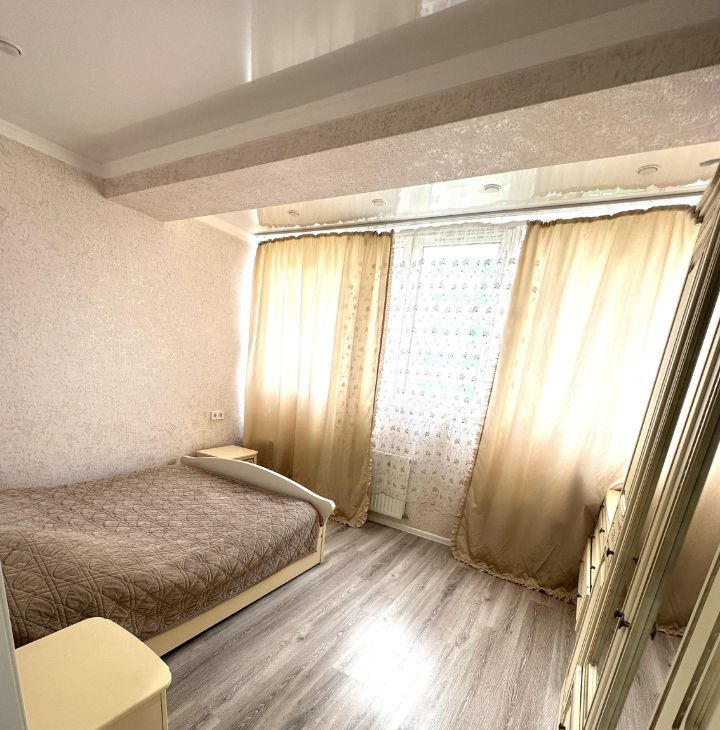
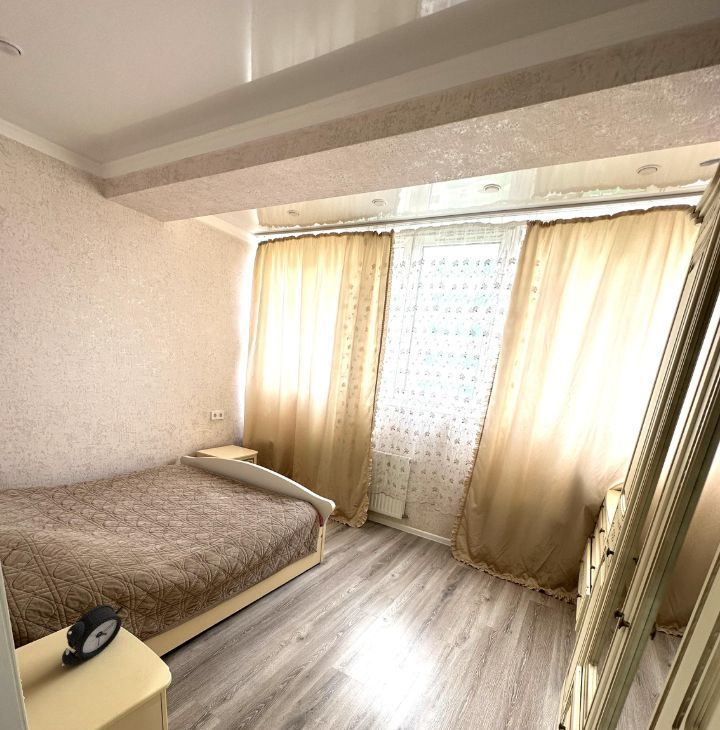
+ alarm clock (94, 631)
